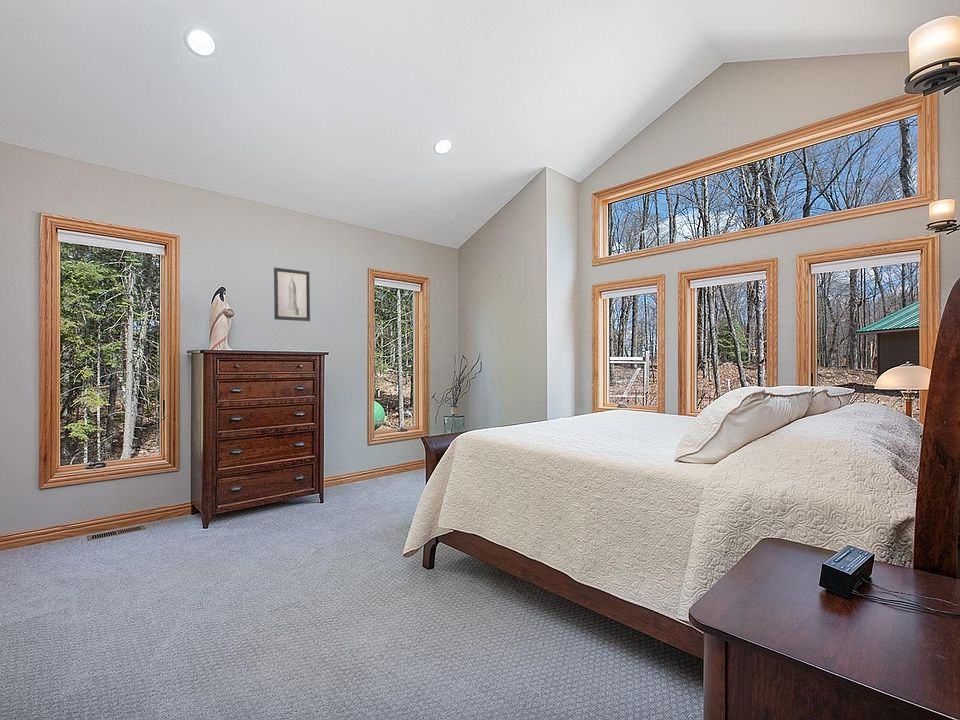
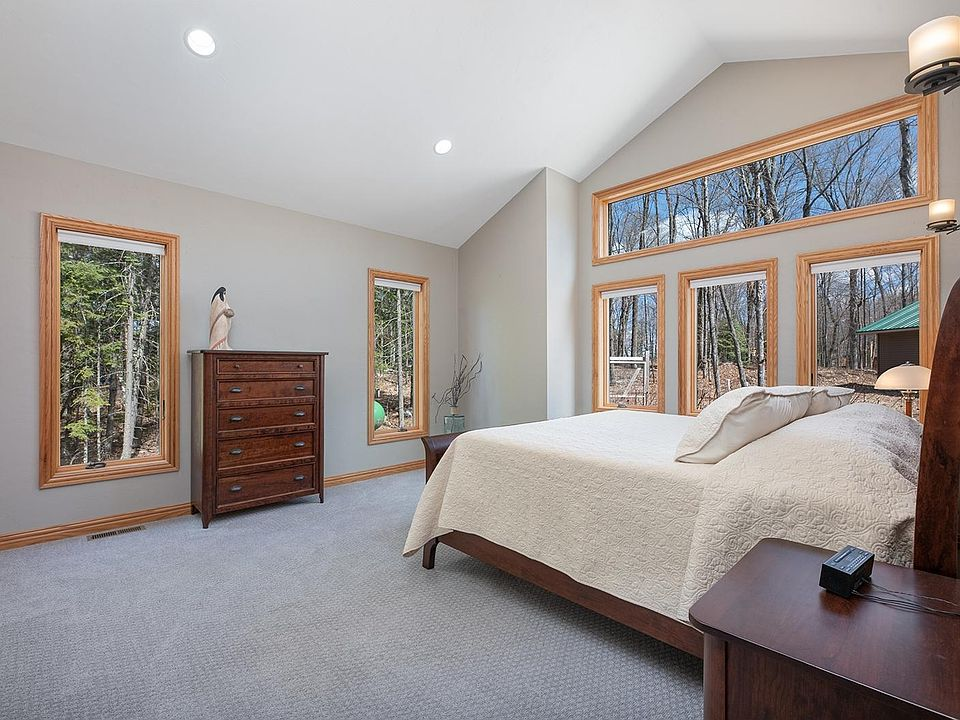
- wall art (292, 295)
